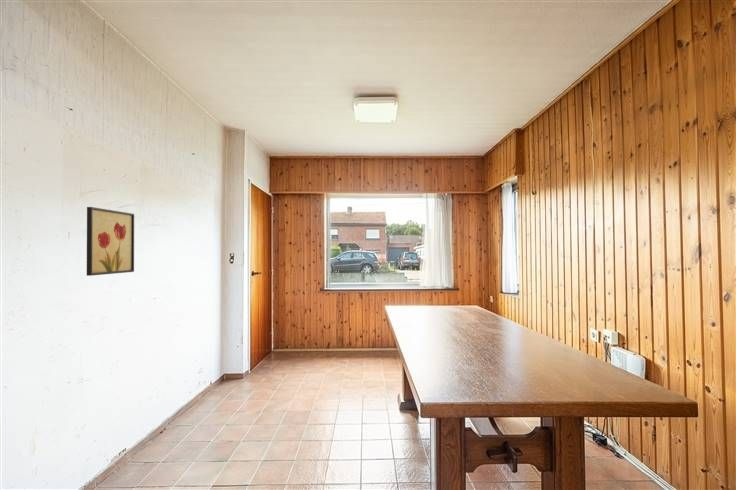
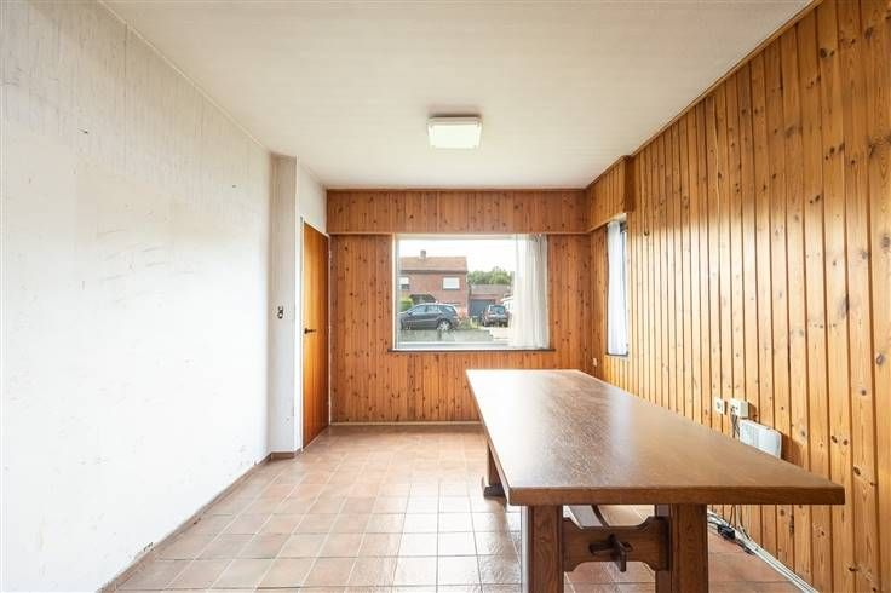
- wall art (111, 242)
